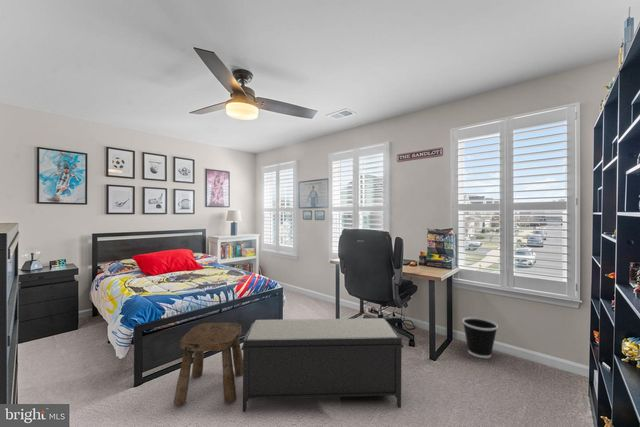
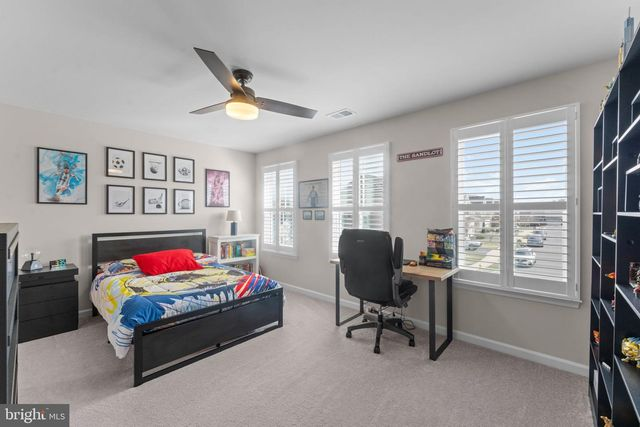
- wastebasket (479, 337)
- bench (321, 360)
- stool (203, 359)
